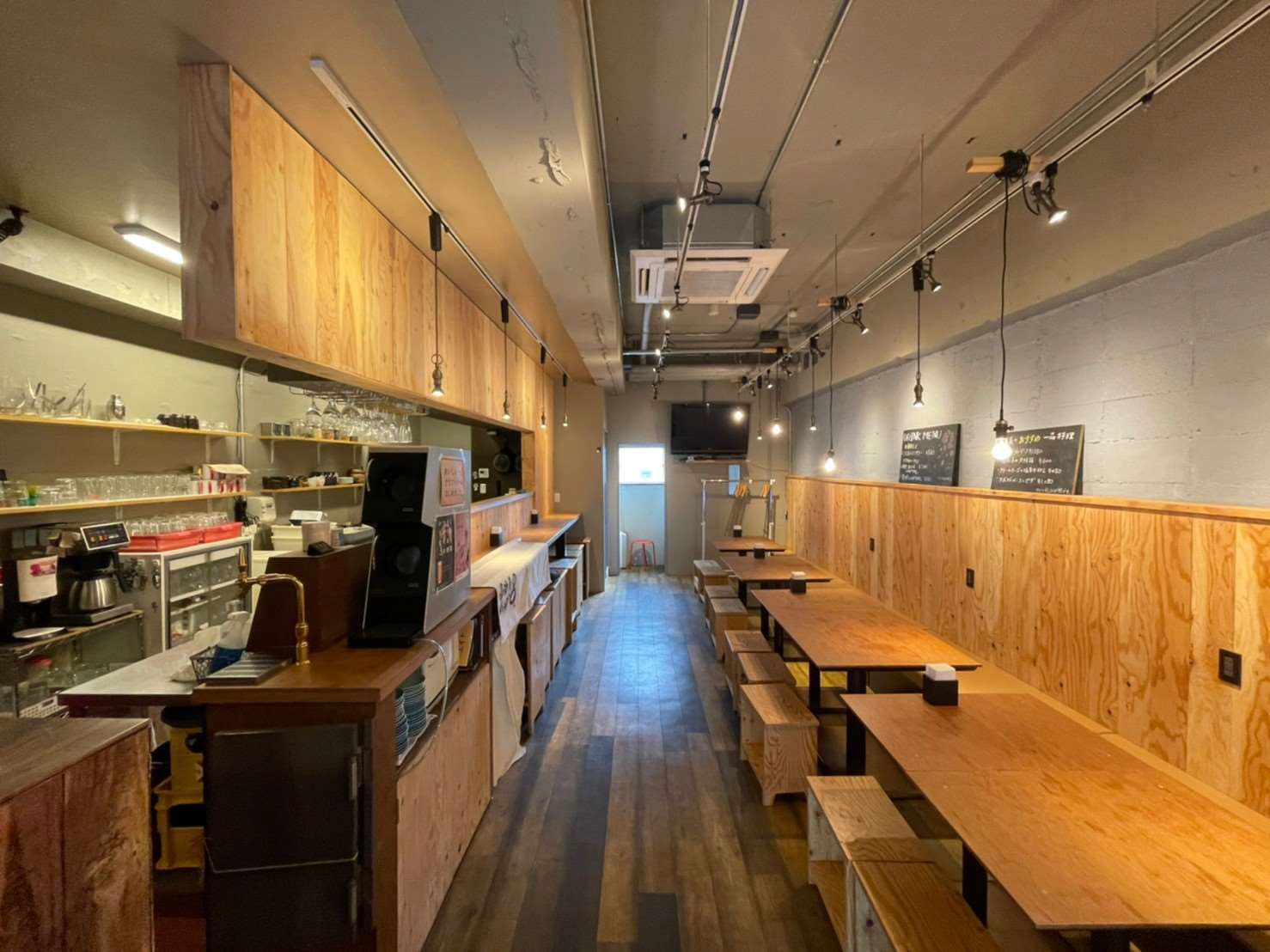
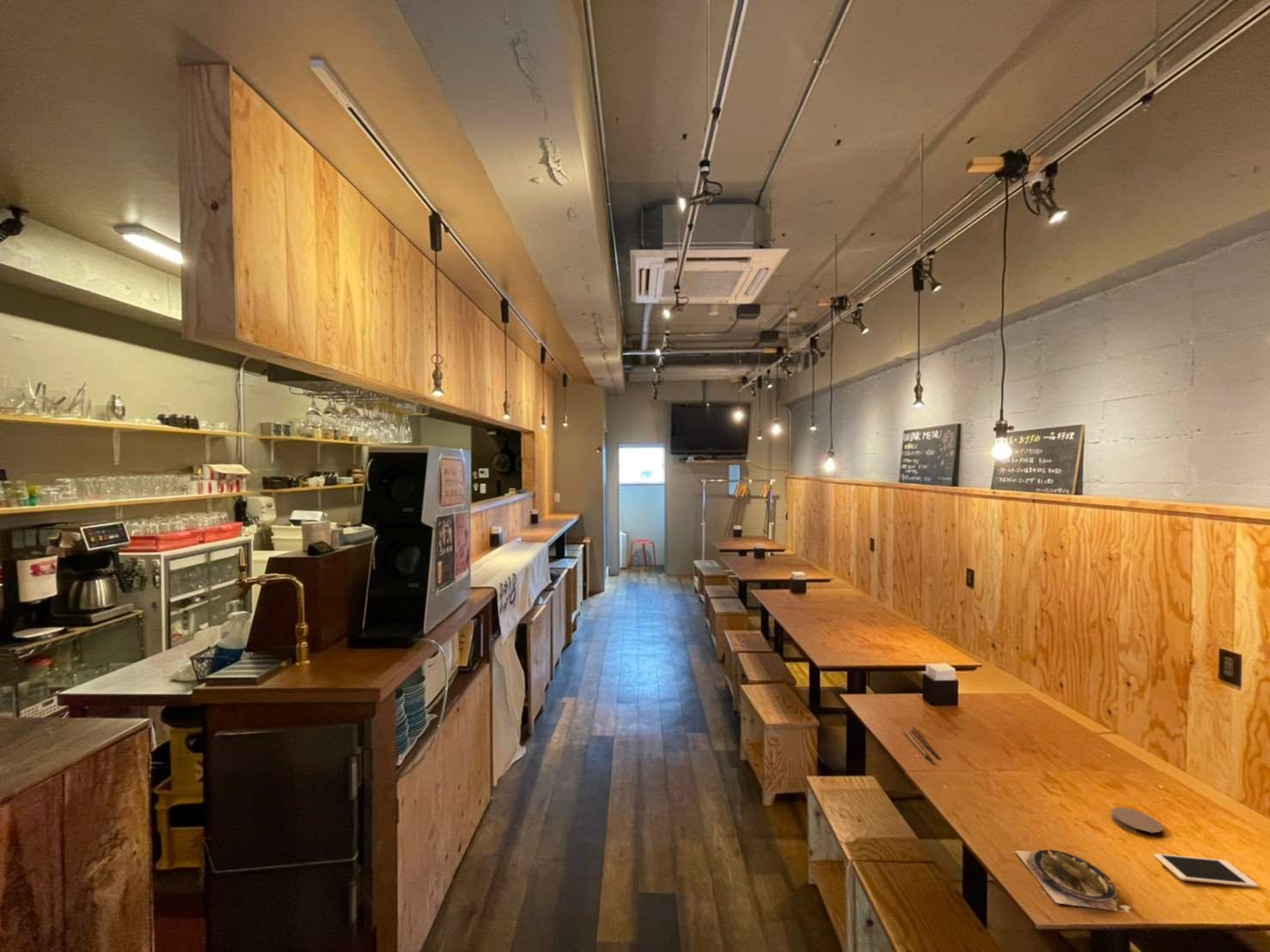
+ cell phone (1204, 870)
+ coaster (1136, 821)
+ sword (924, 742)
+ plate (1071, 868)
